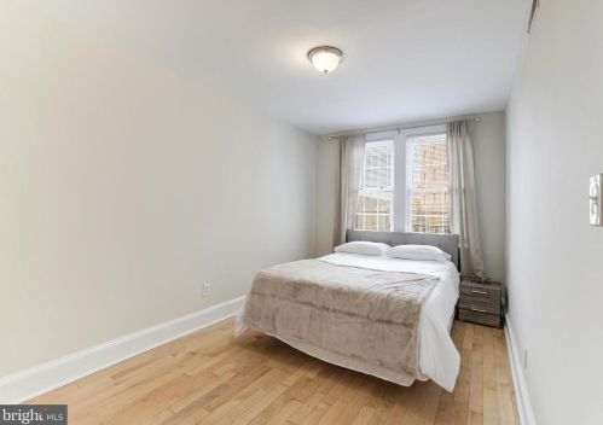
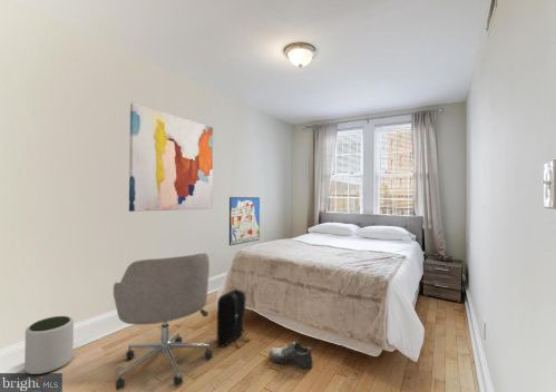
+ wall art (245, 219)
+ wall art (176, 163)
+ backpack (234, 314)
+ chair (166, 307)
+ plant pot (50, 343)
+ shoe (290, 351)
